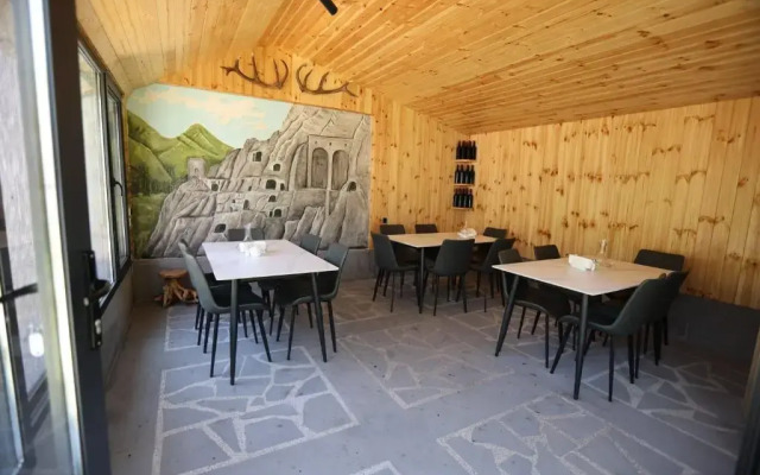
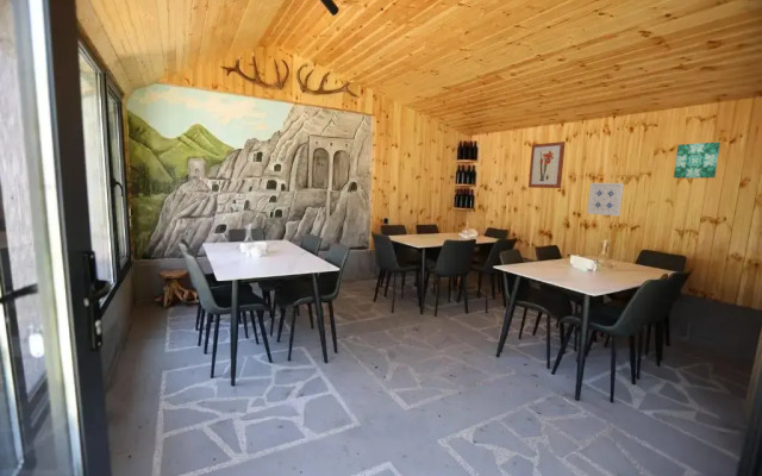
+ wall art (545, 165)
+ wall art (695, 161)
+ wall art (604, 199)
